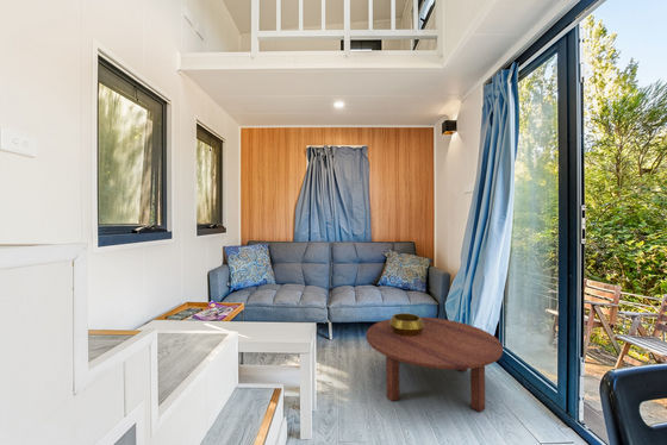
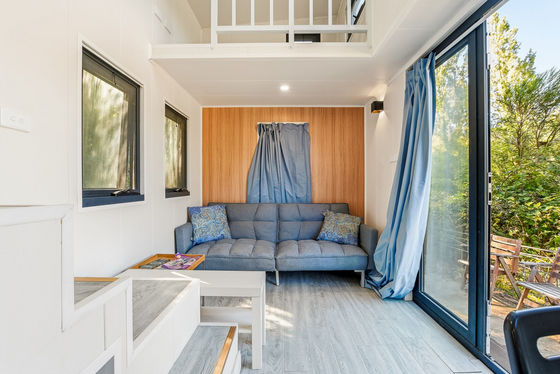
- decorative bowl (406, 324)
- coffee table (430, 359)
